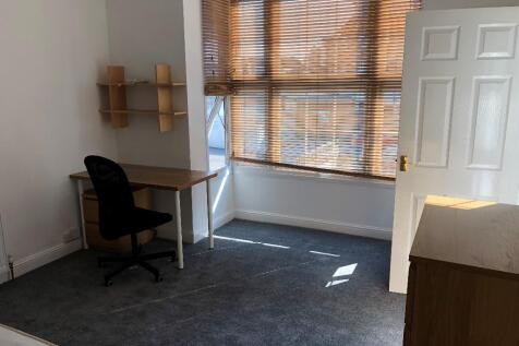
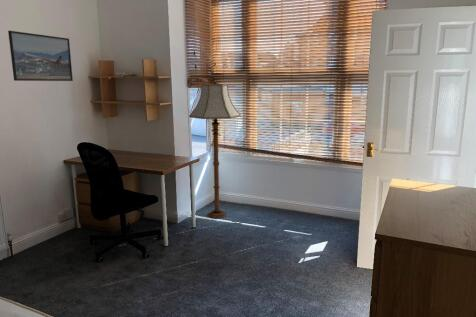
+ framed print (43, 58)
+ floor lamp (215, 149)
